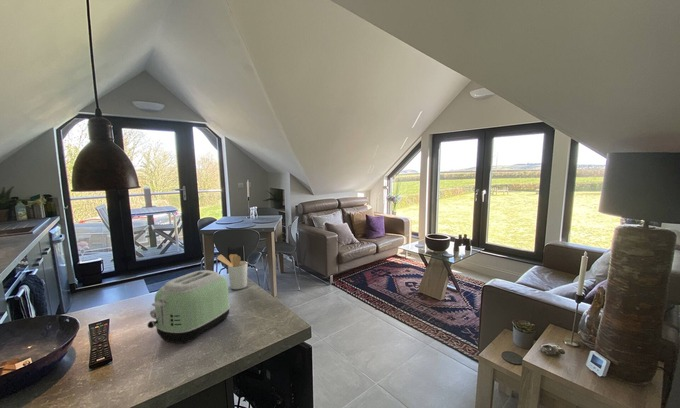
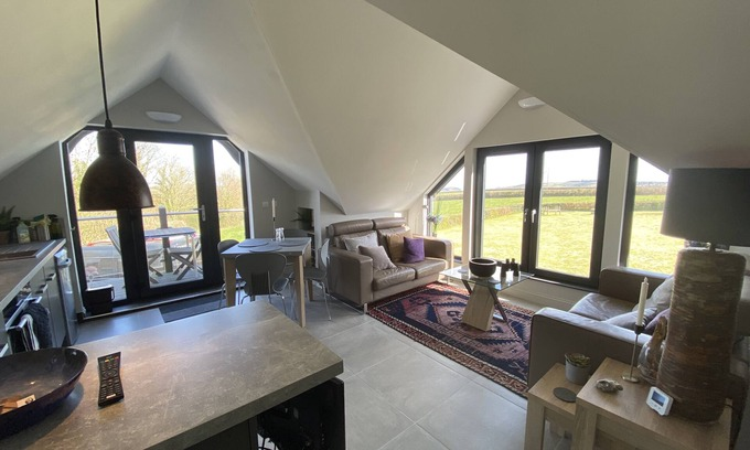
- toaster (191, 303)
- utensil holder (232, 270)
